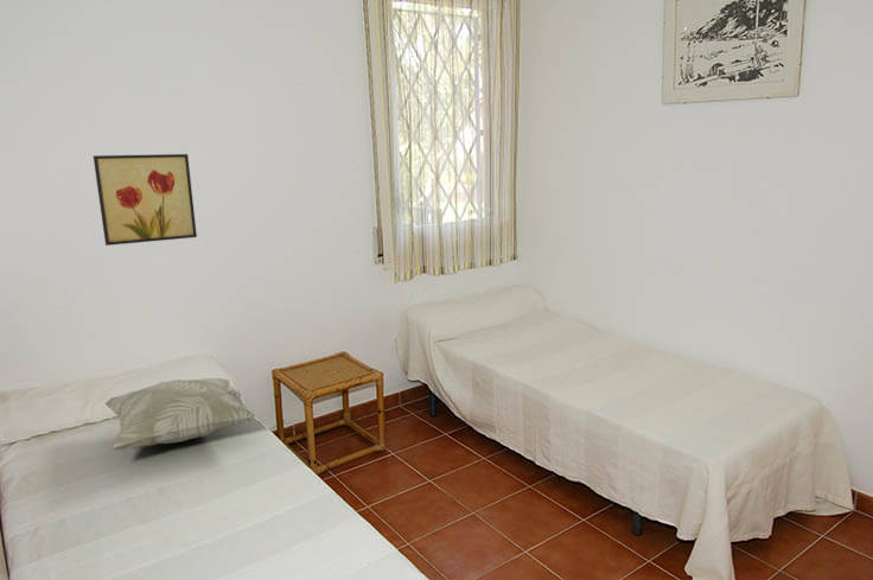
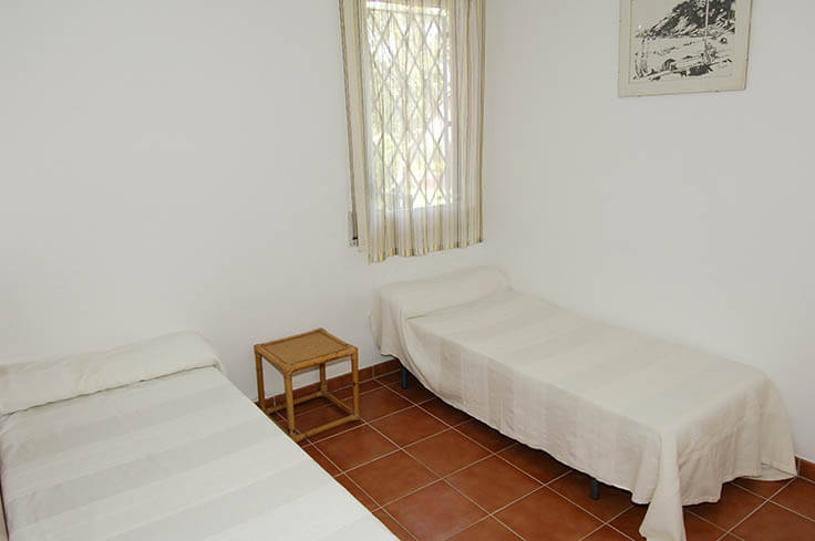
- wall art (147, 198)
- decorative pillow (177, 409)
